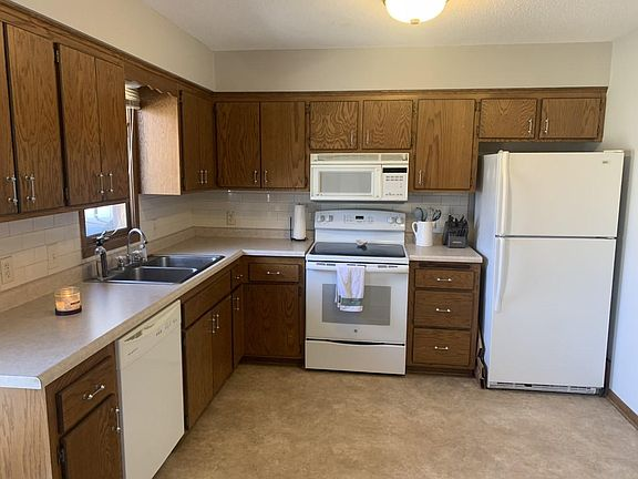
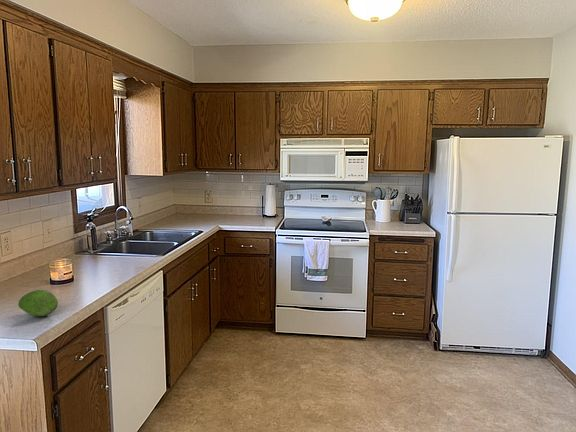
+ fruit (37, 302)
